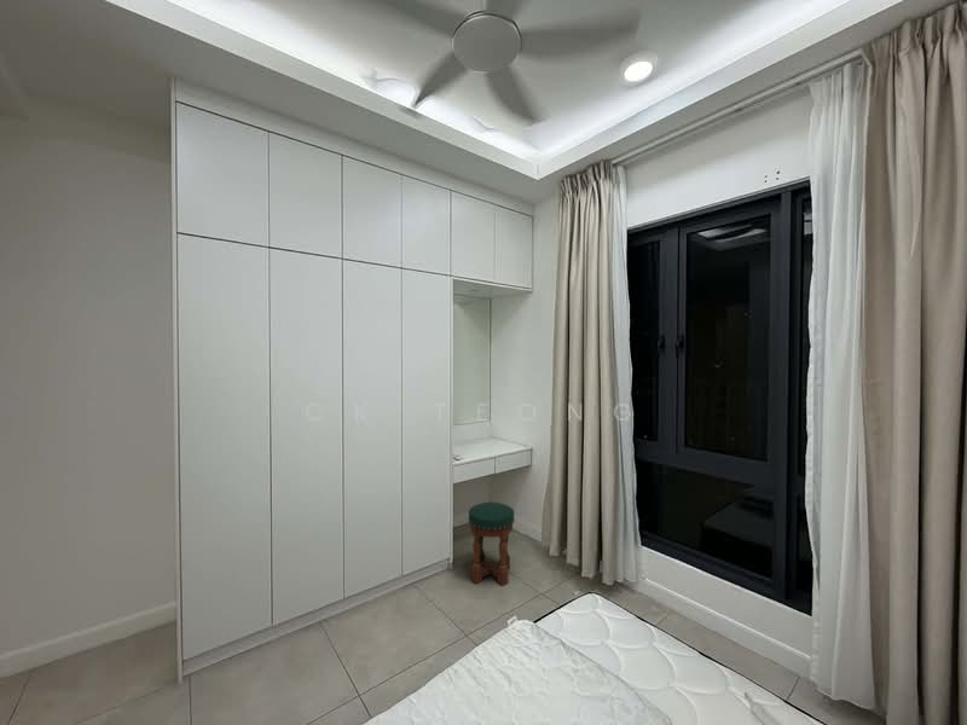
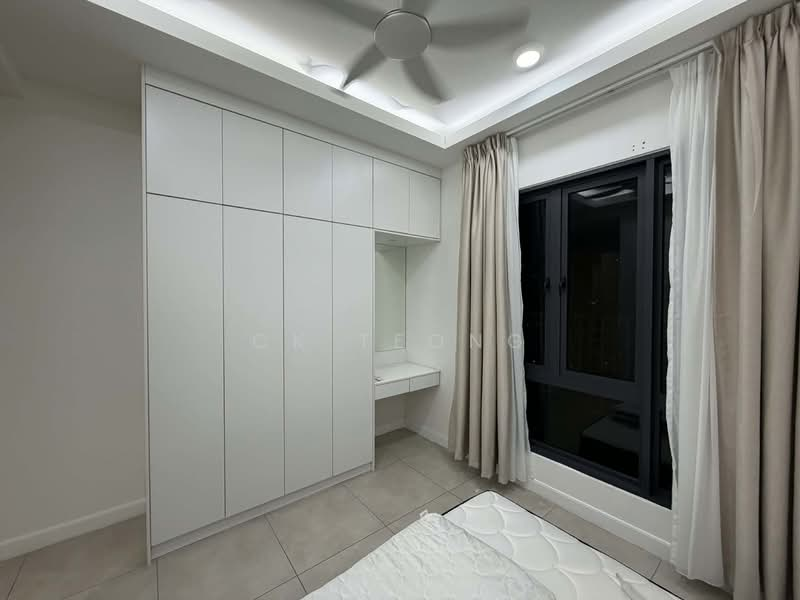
- stool (491, 536)
